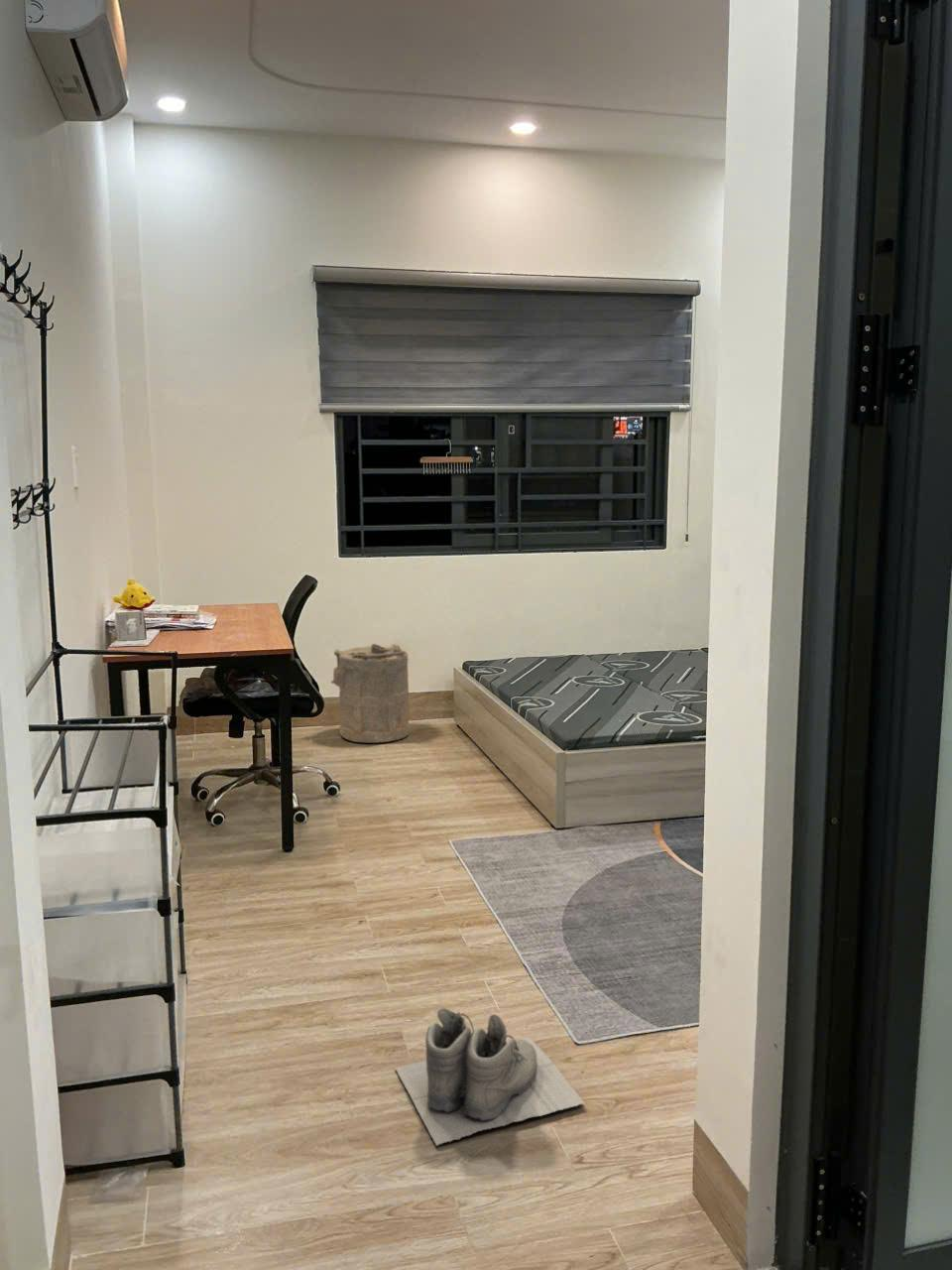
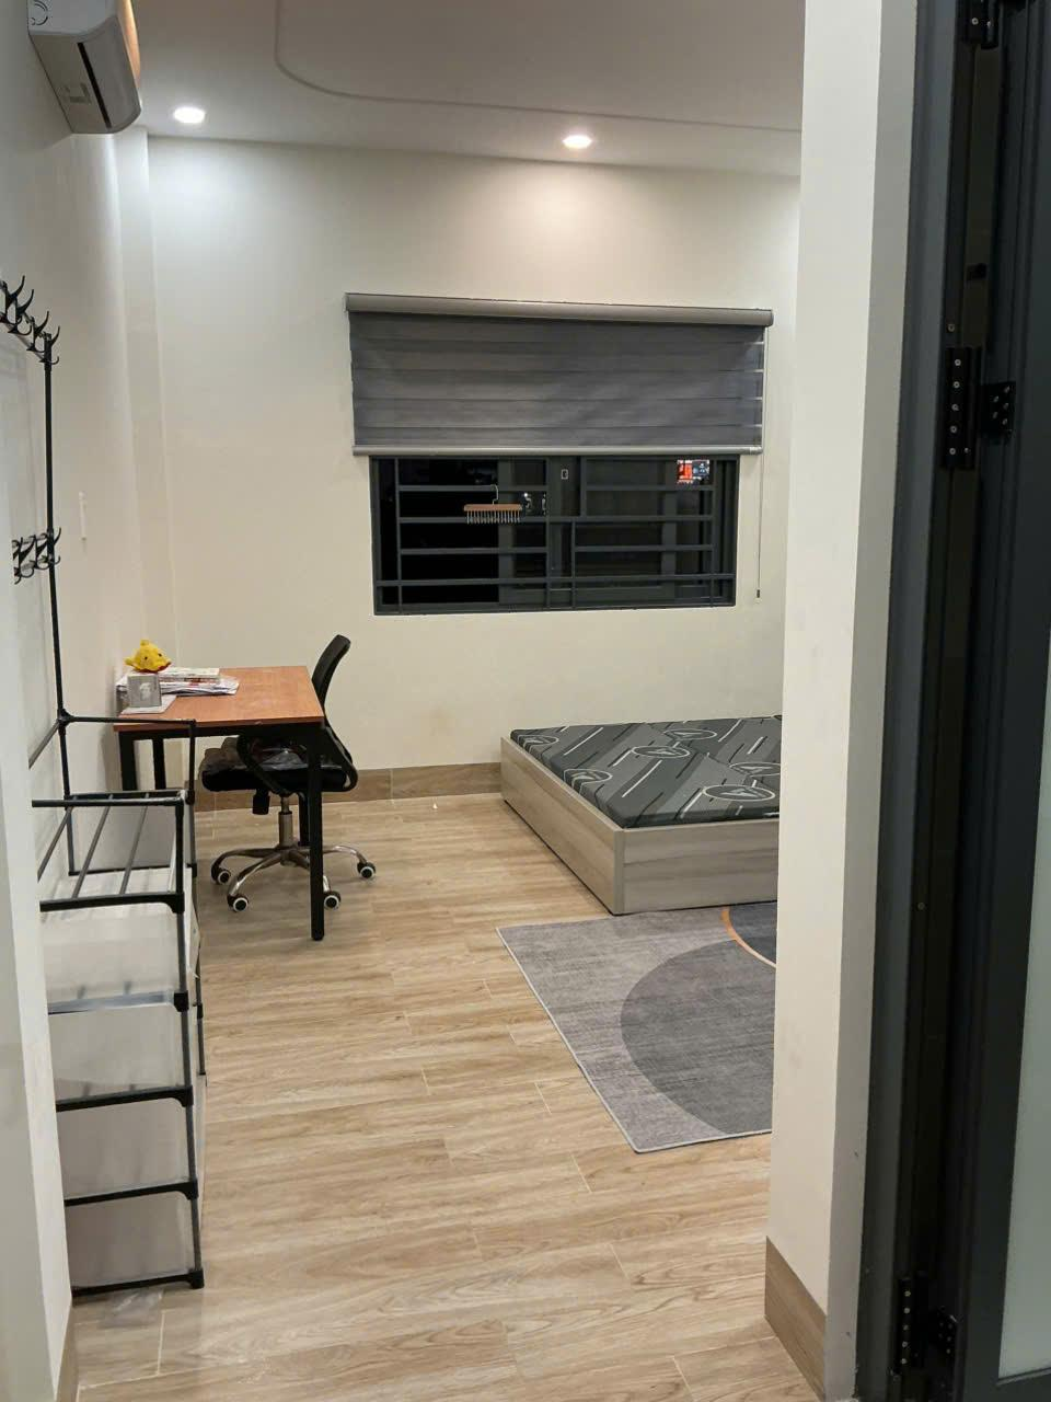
- laundry hamper (370, 689)
- boots (487, 1049)
